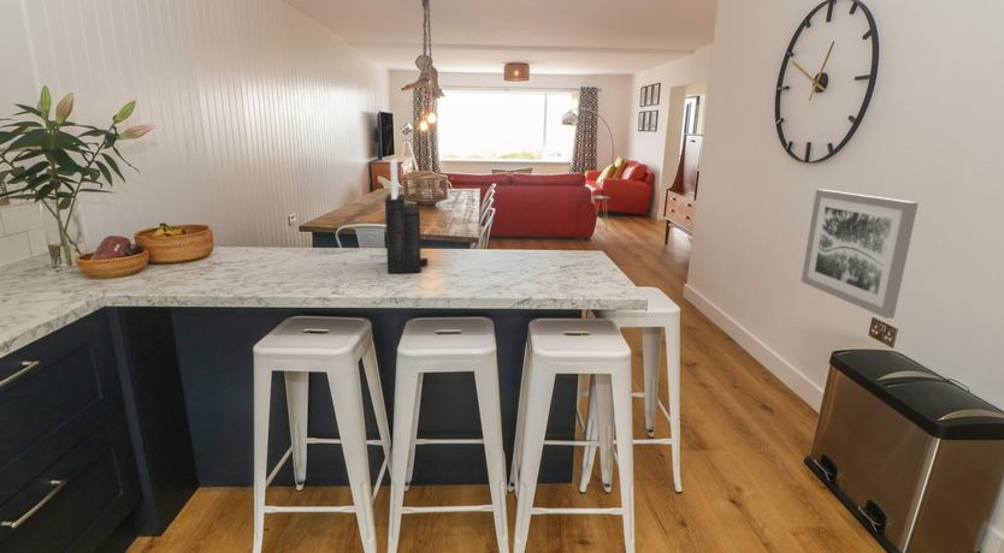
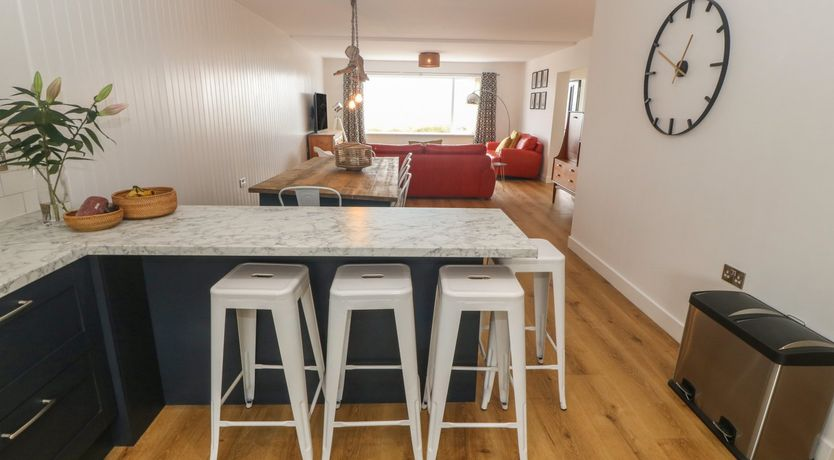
- wall art (851, 248)
- knife block (407, 214)
